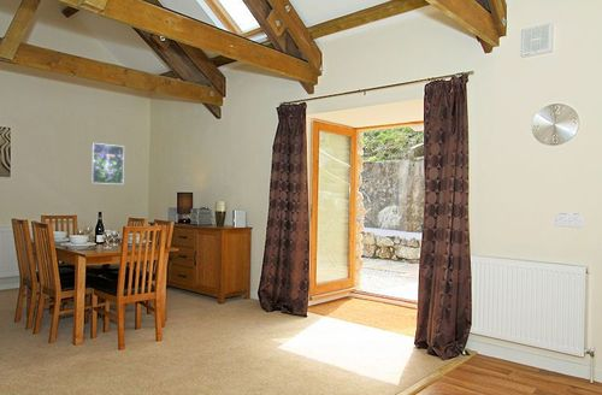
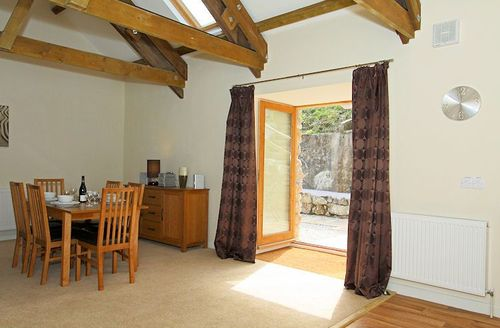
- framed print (107, 164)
